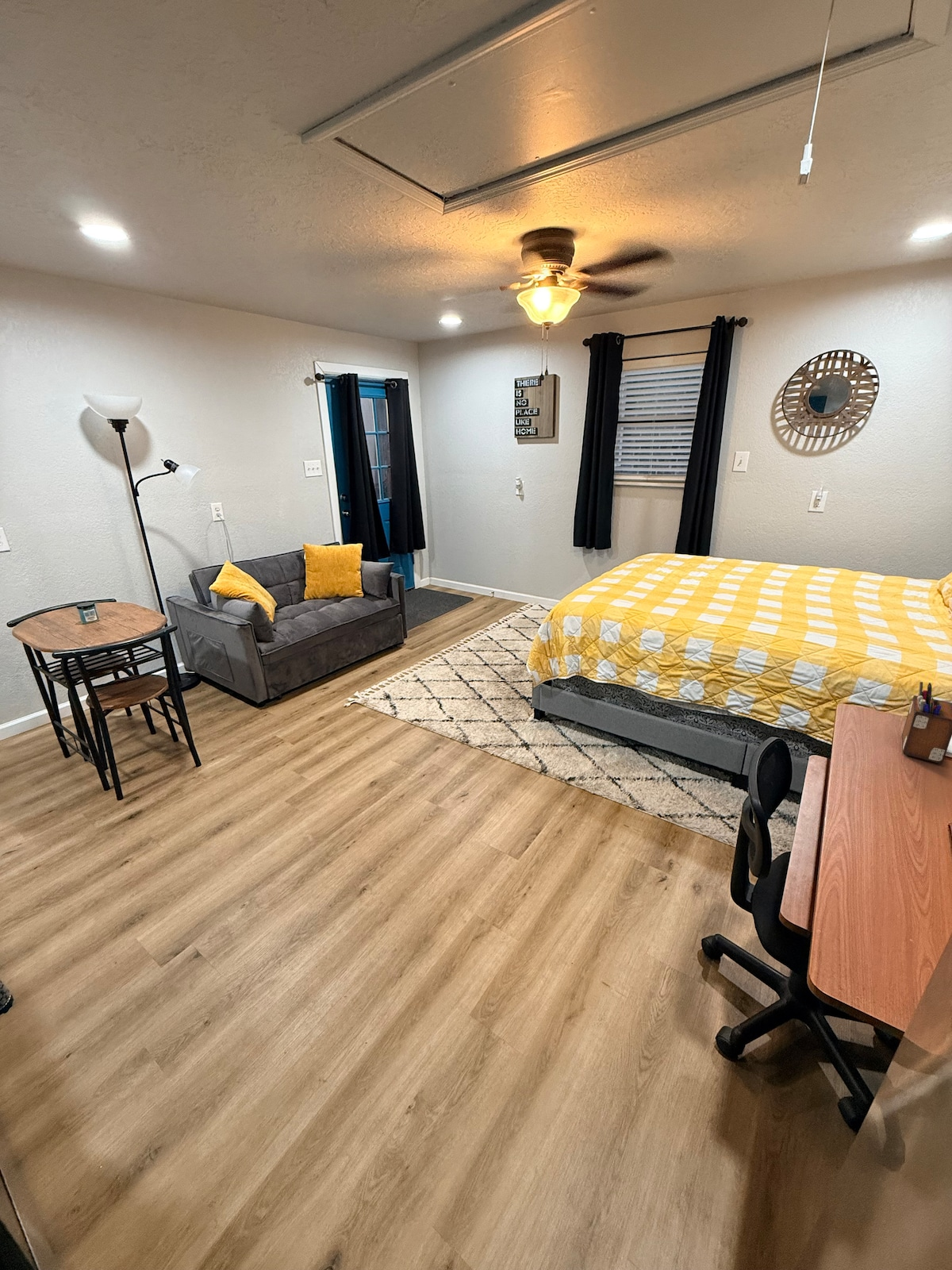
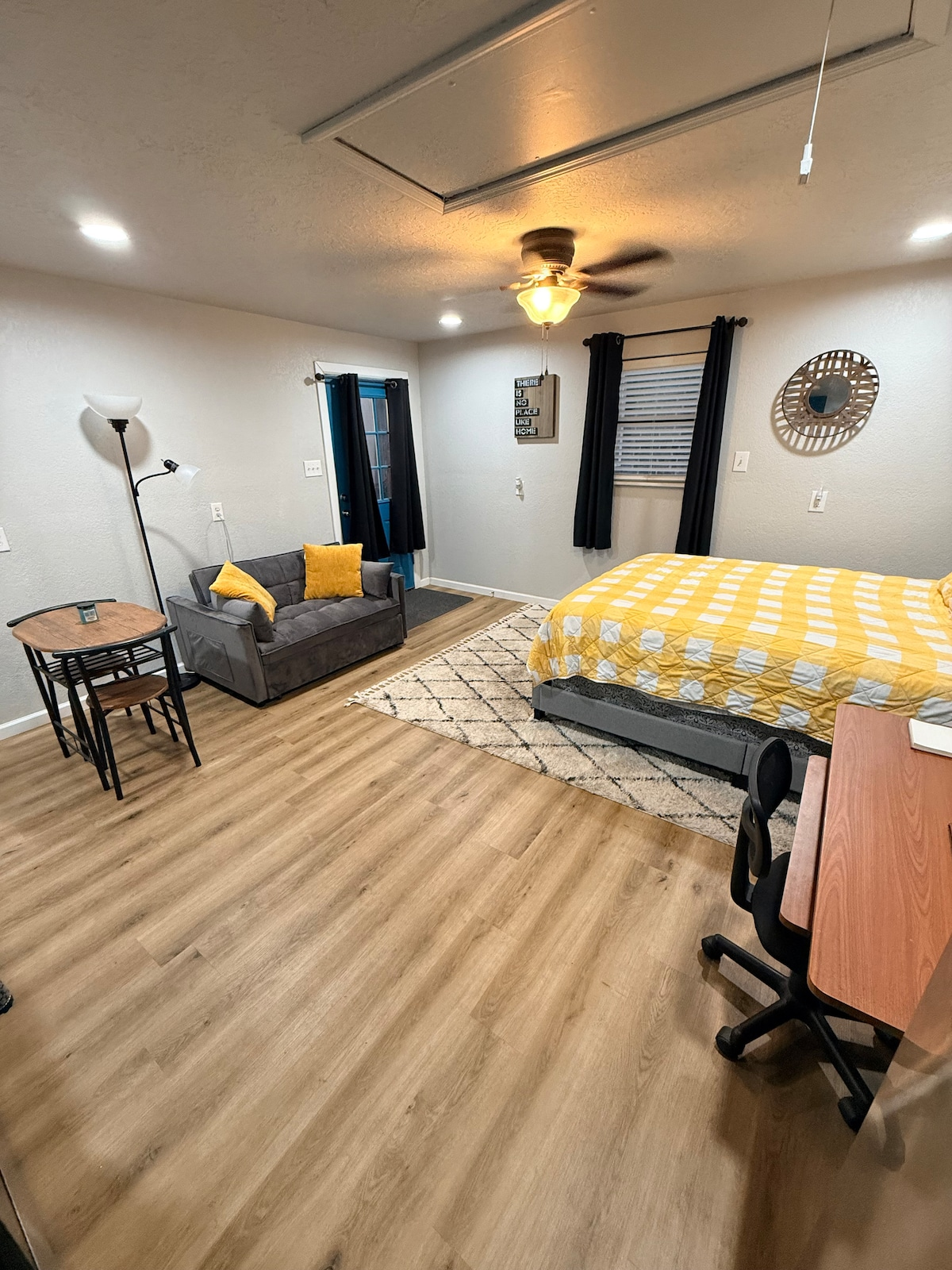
- desk organizer (930, 720)
